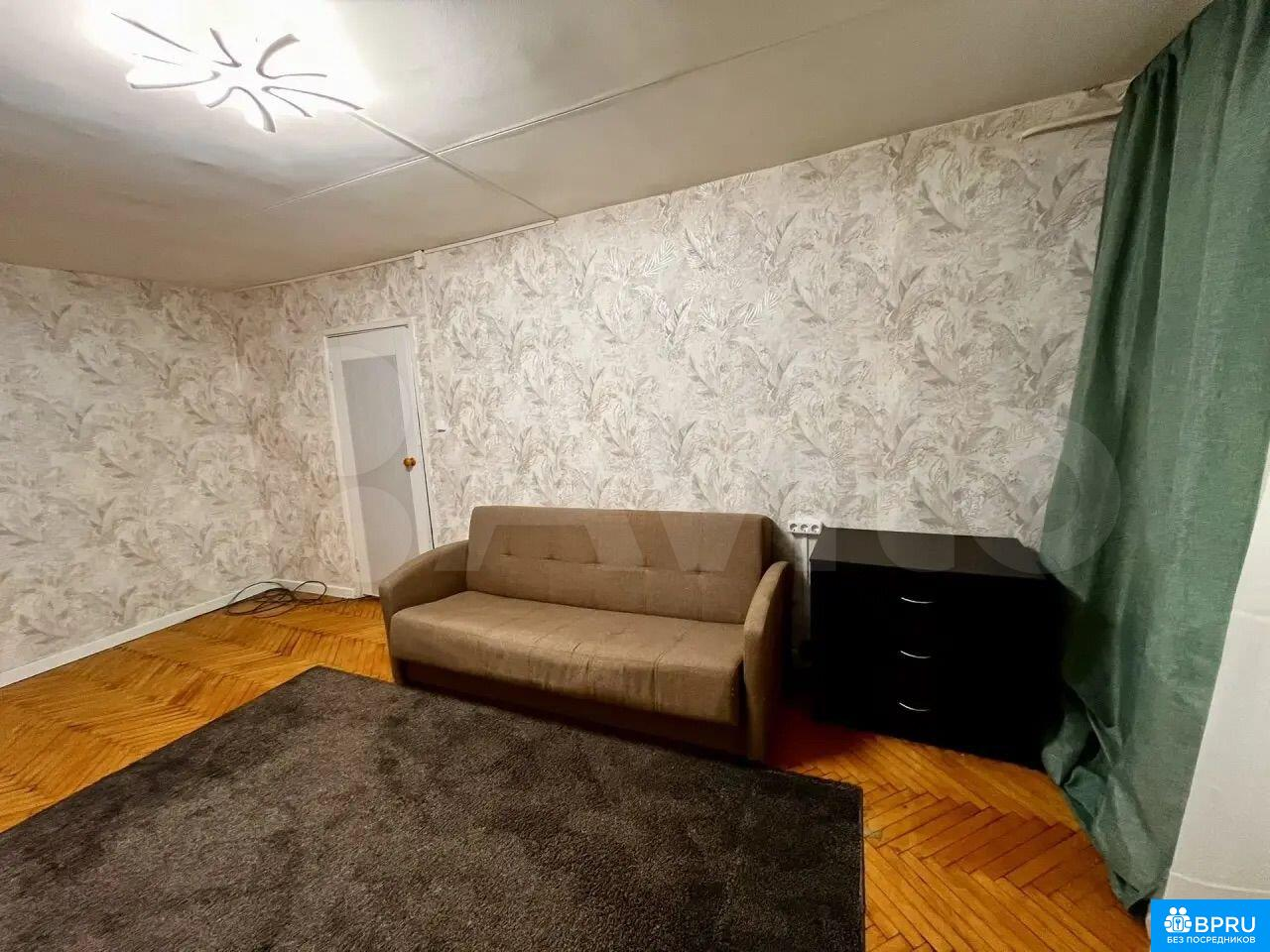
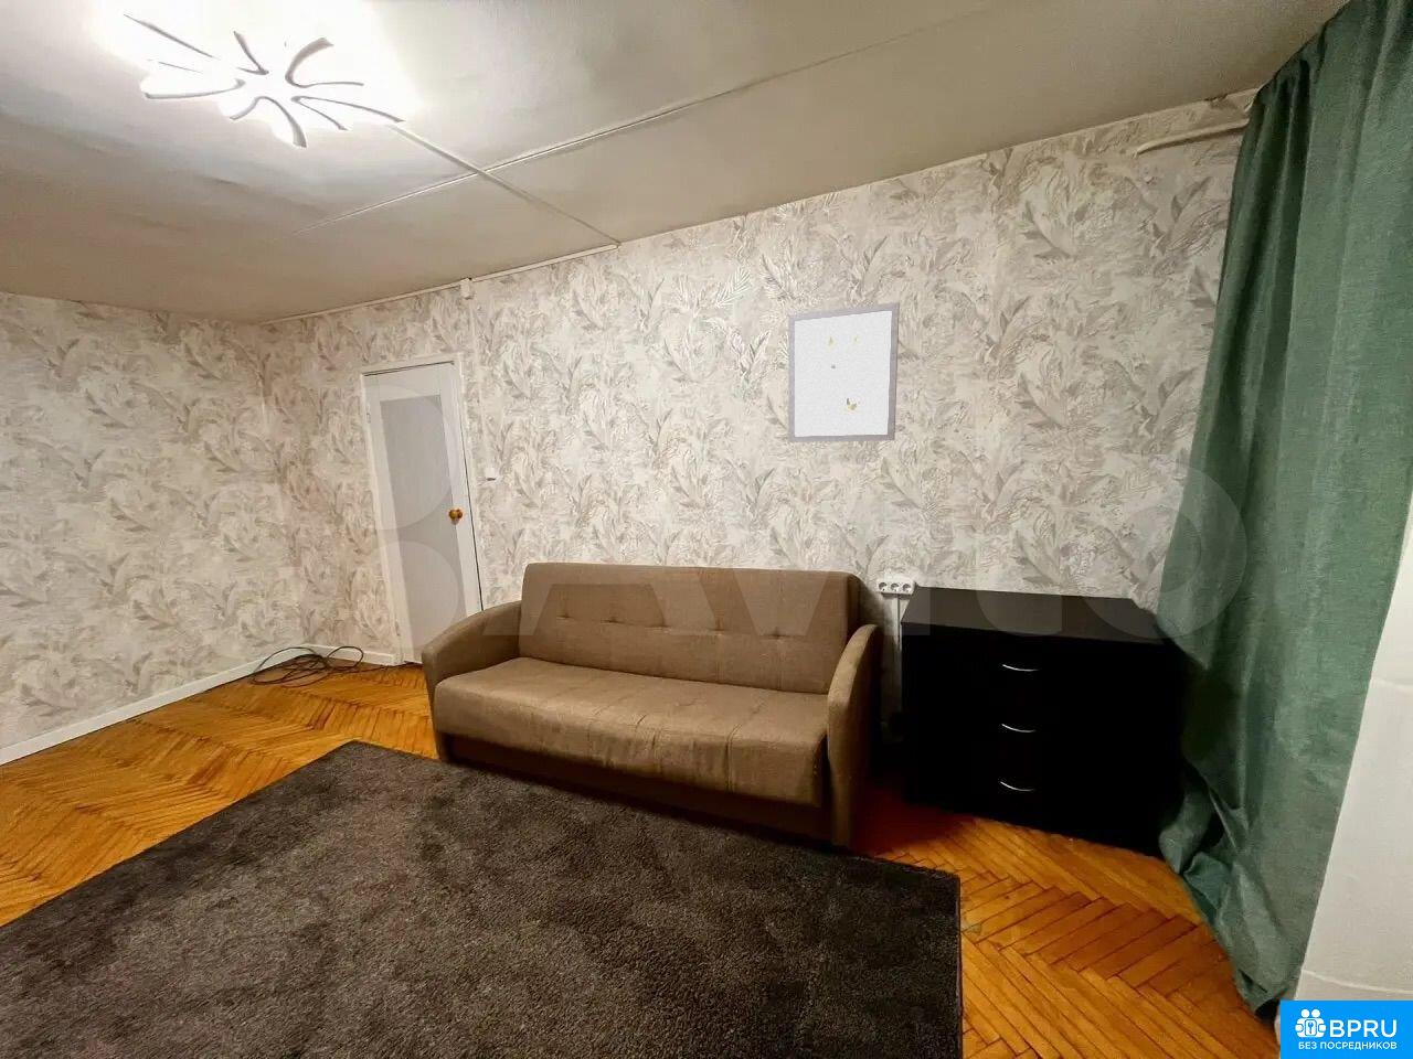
+ wall art (840, 376)
